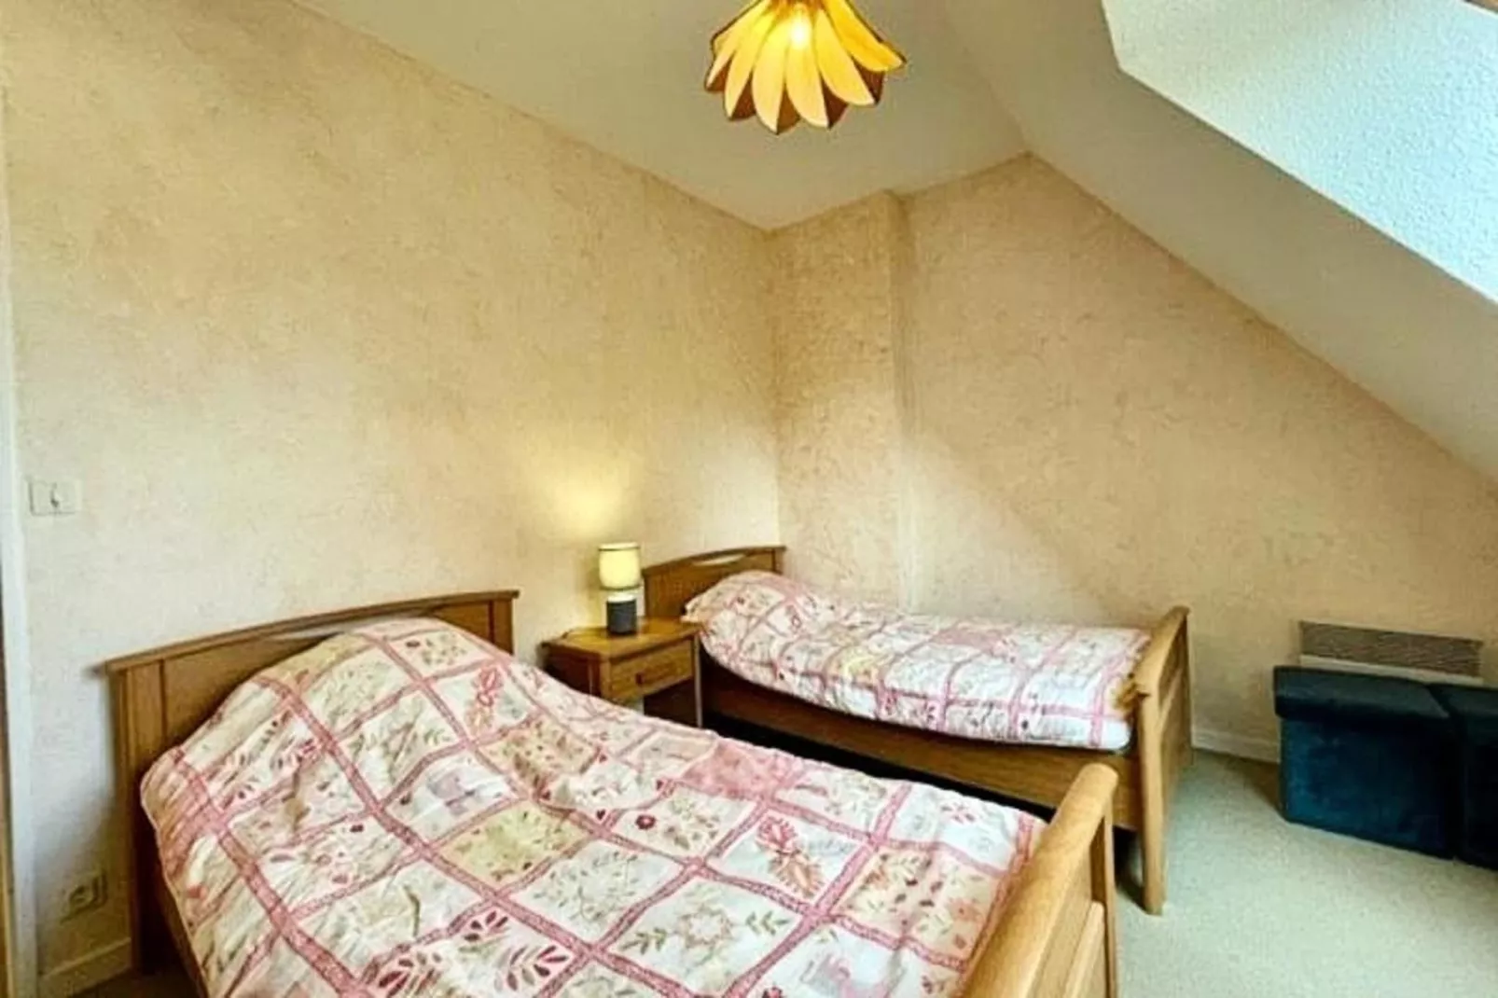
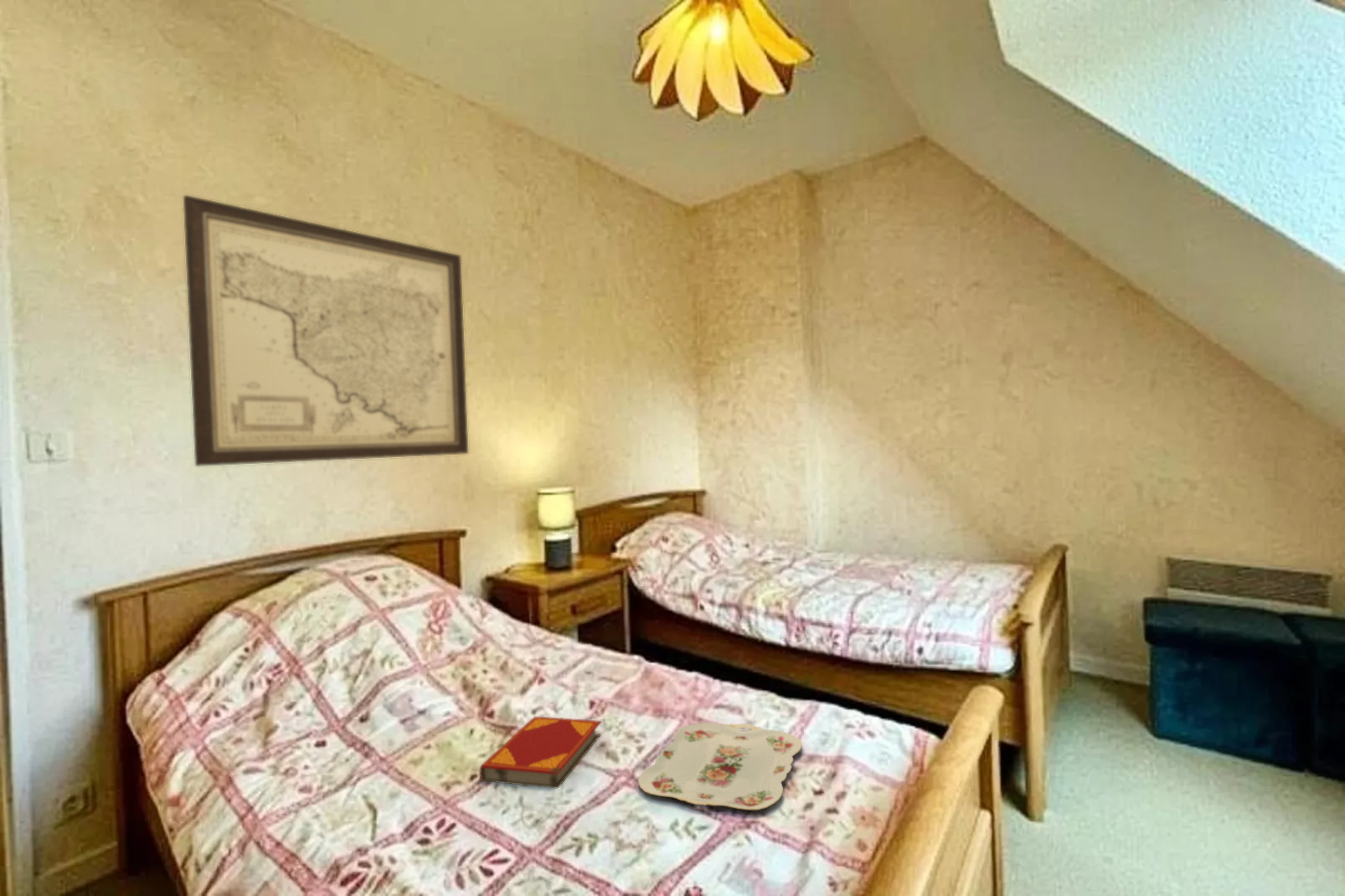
+ hardback book (544, 749)
+ wall art (348, 345)
+ serving tray (724, 762)
